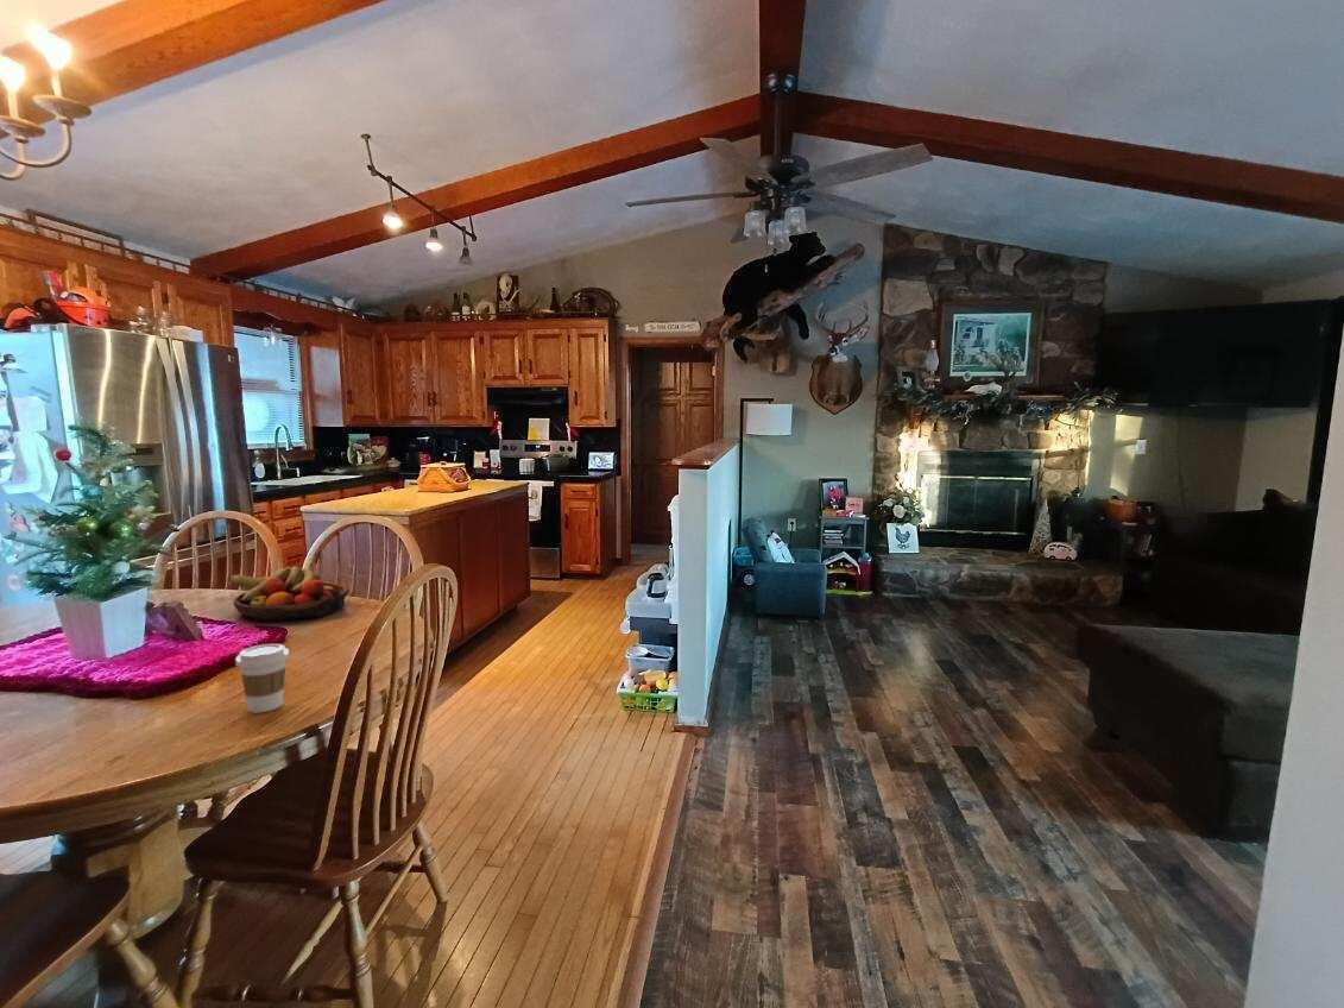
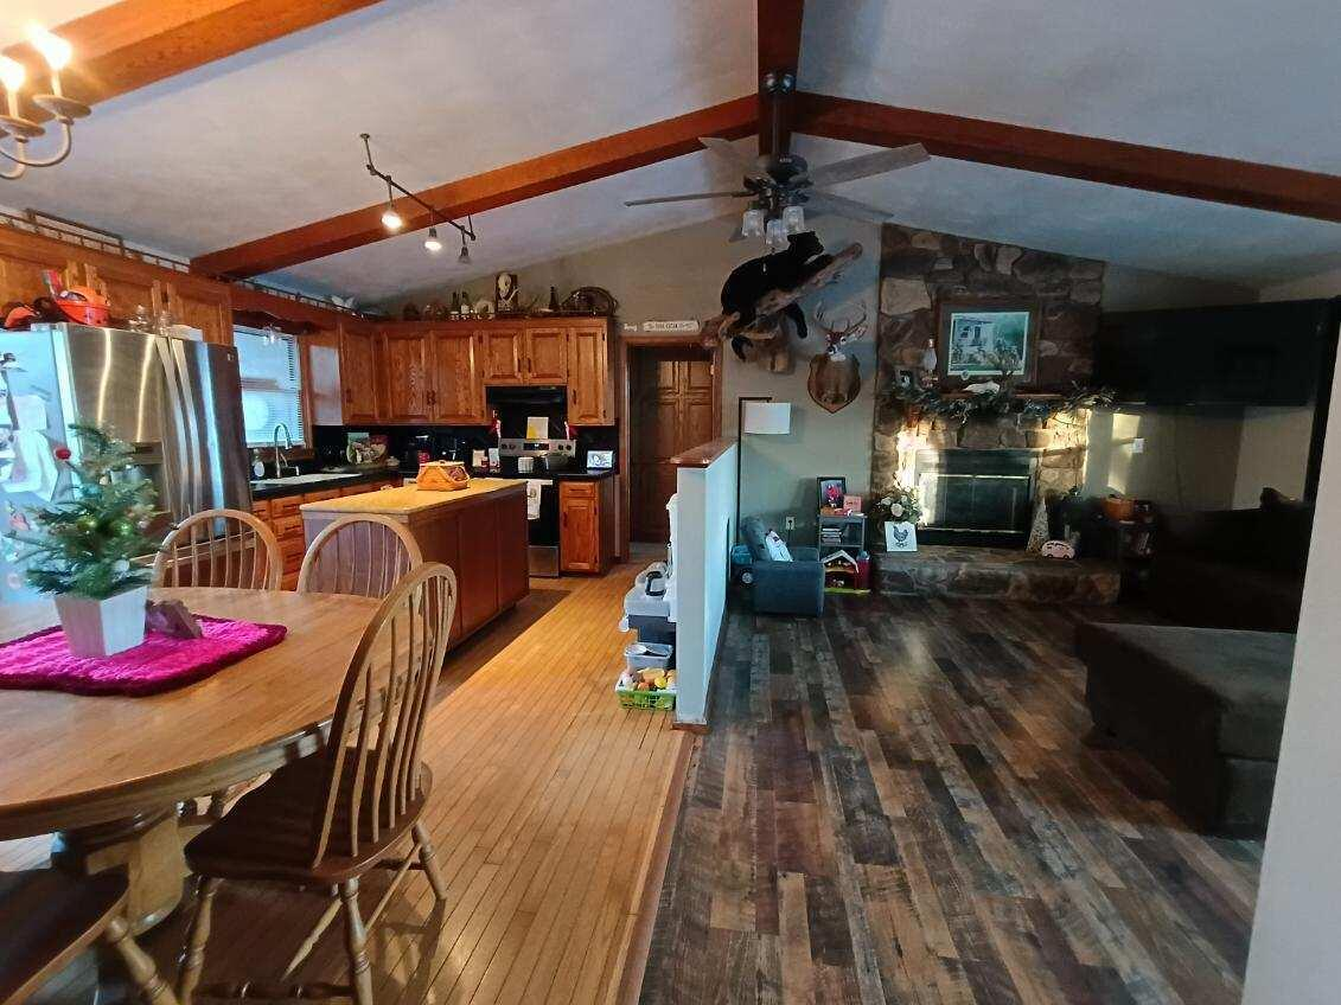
- fruit bowl (291, 590)
- coffee cup (264, 678)
